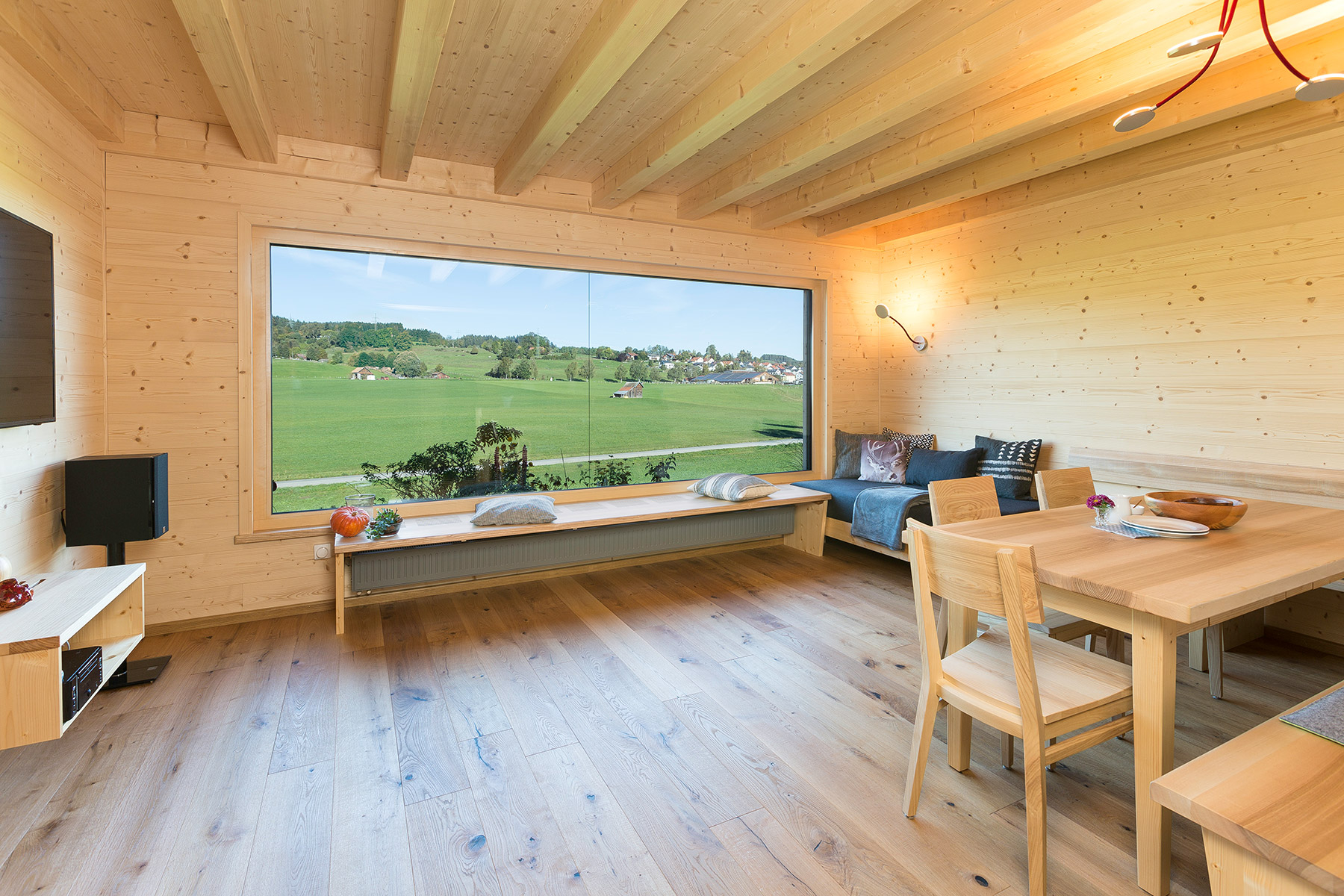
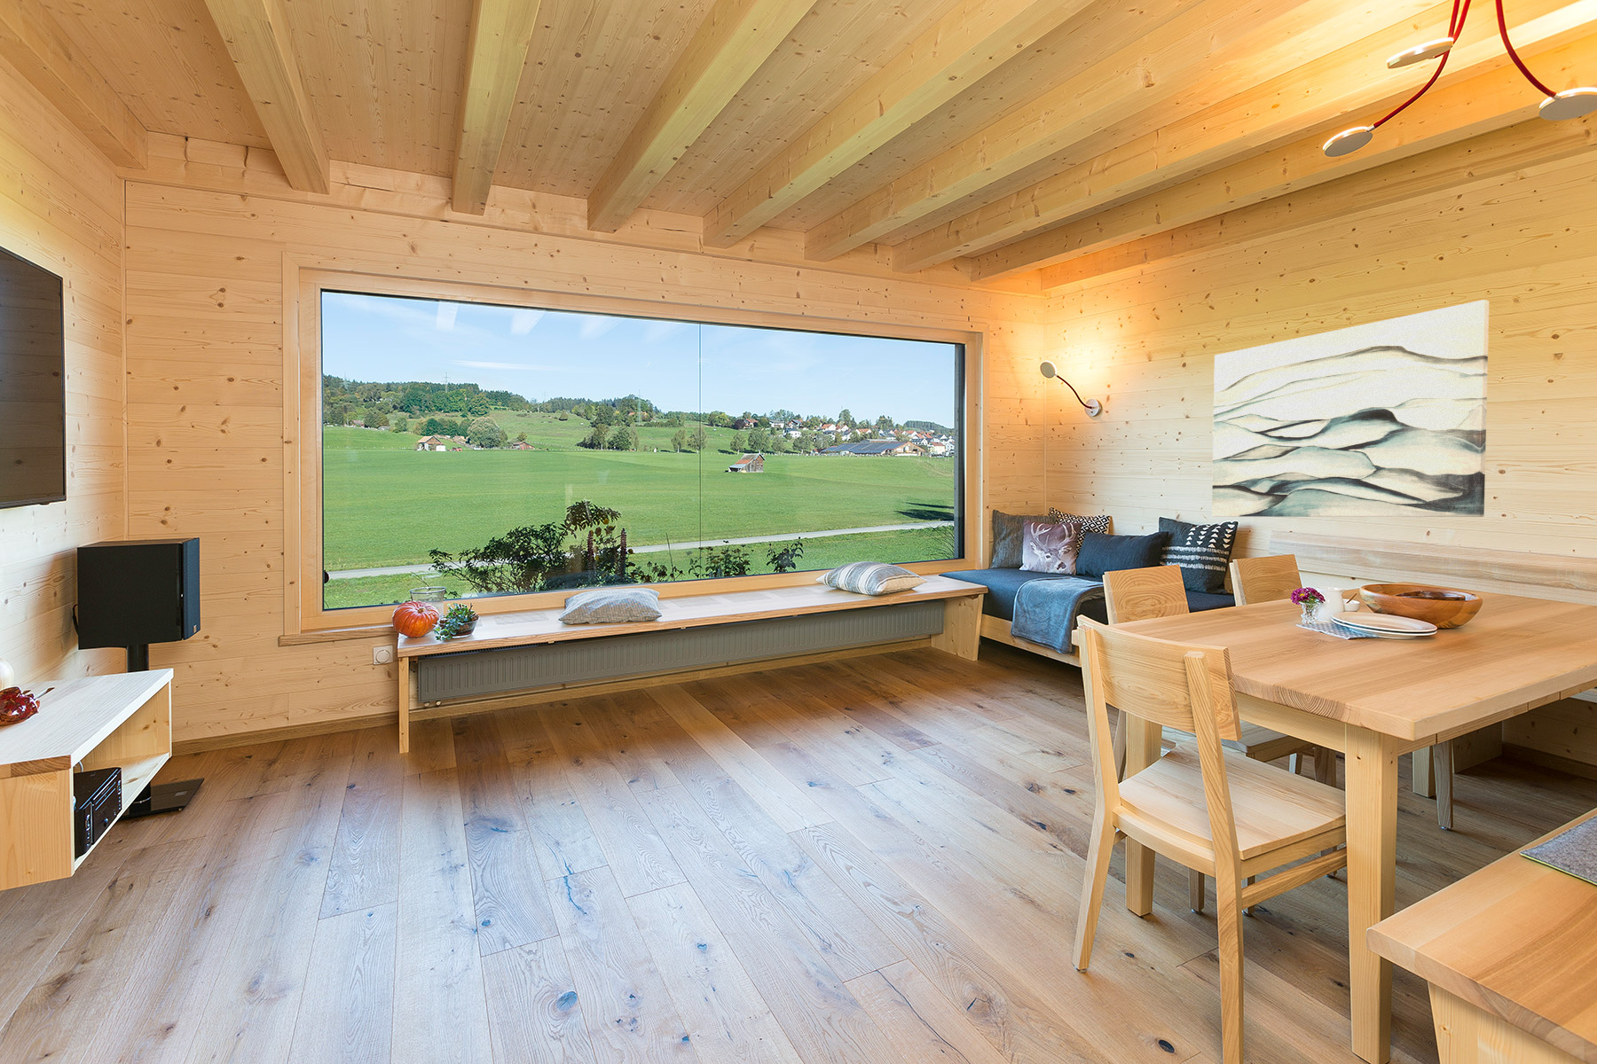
+ wall art (1330, 424)
